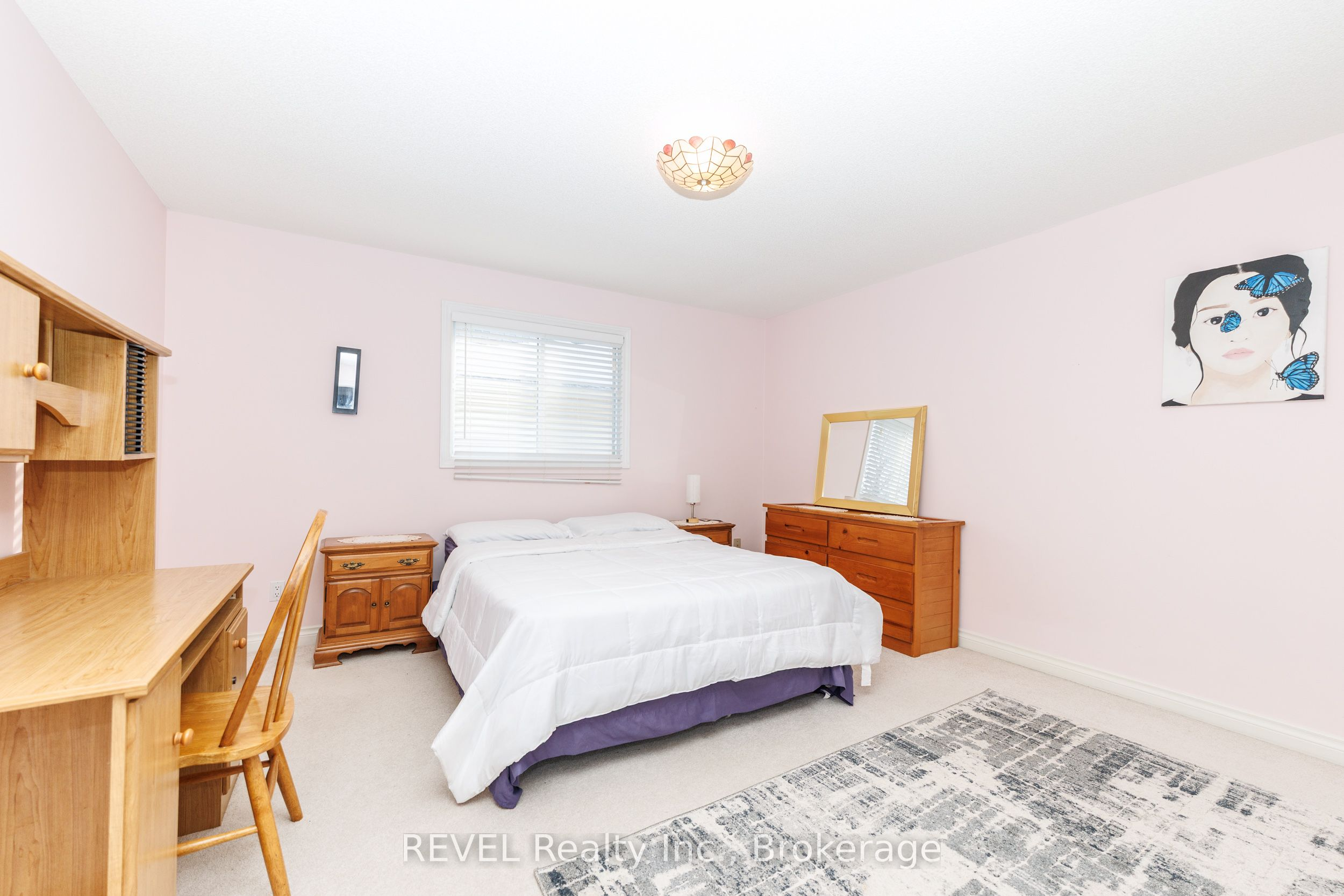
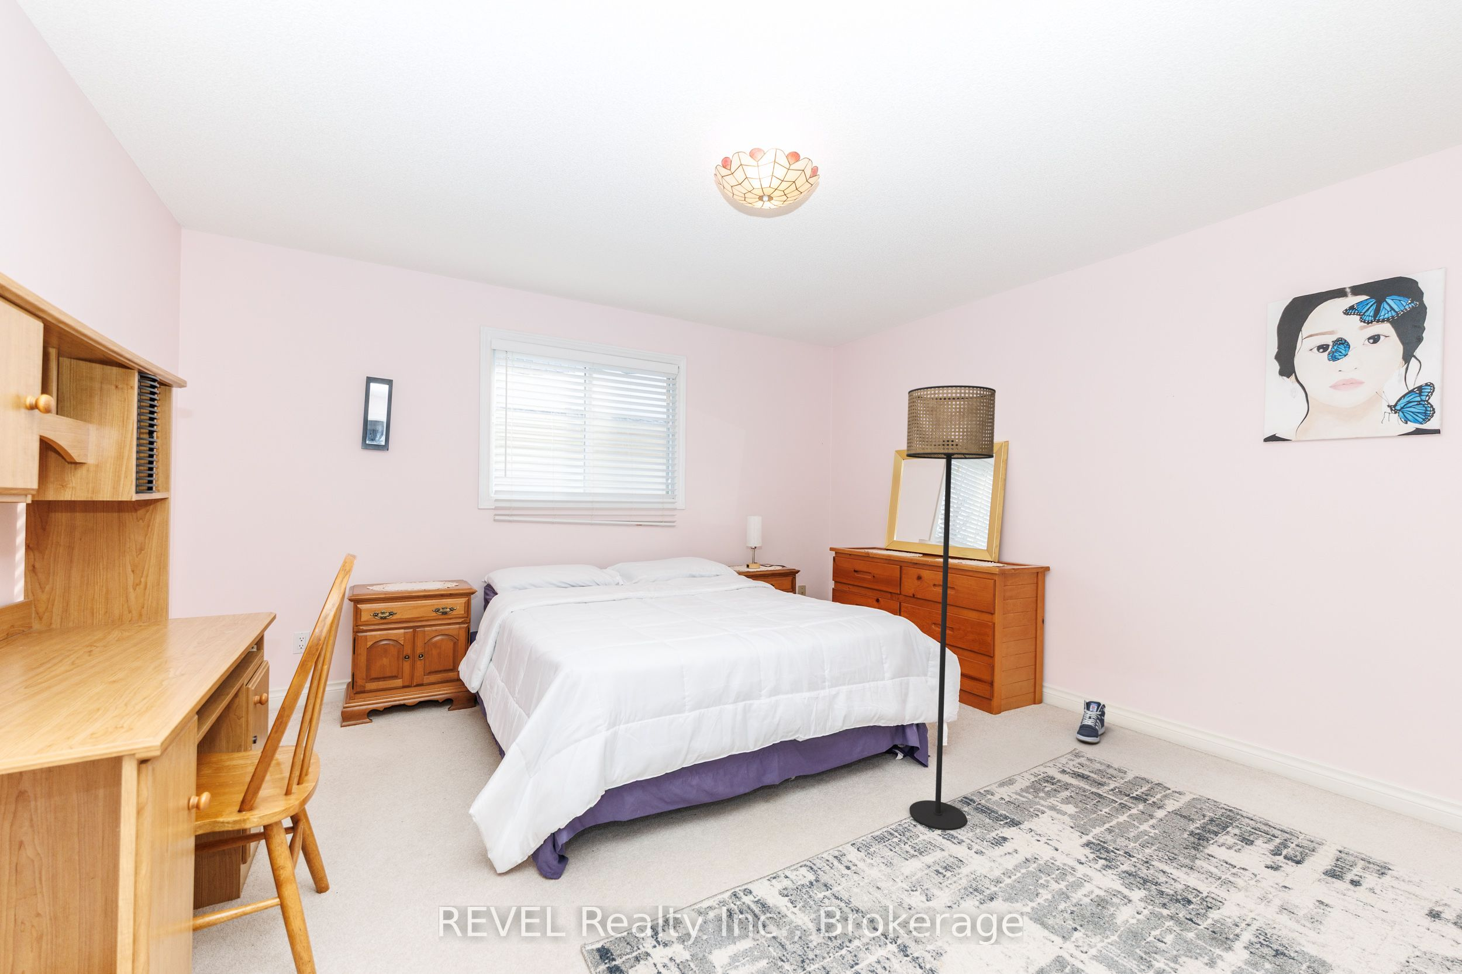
+ sneaker (1091, 720)
+ floor lamp (944, 603)
